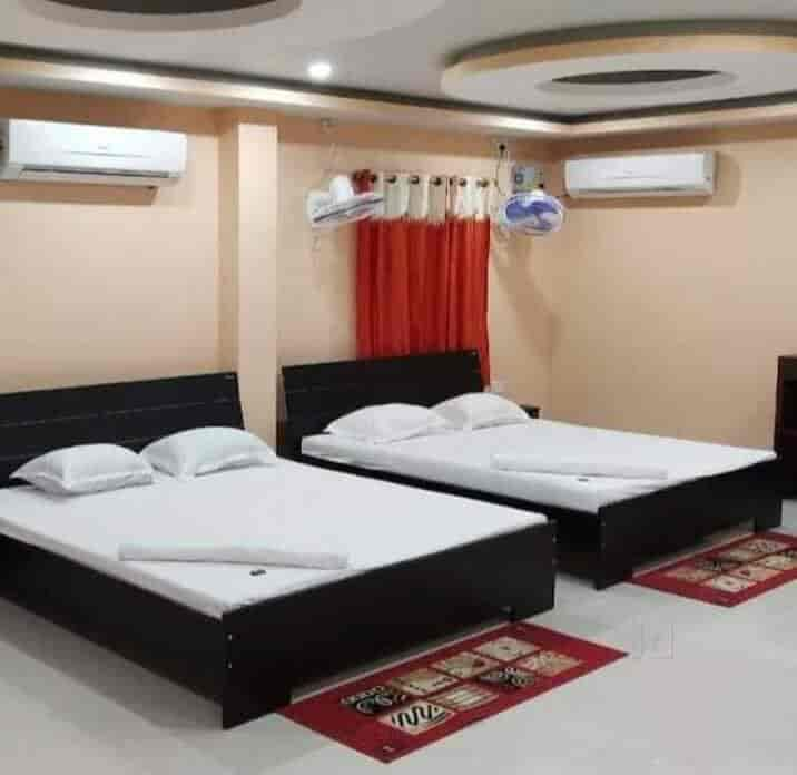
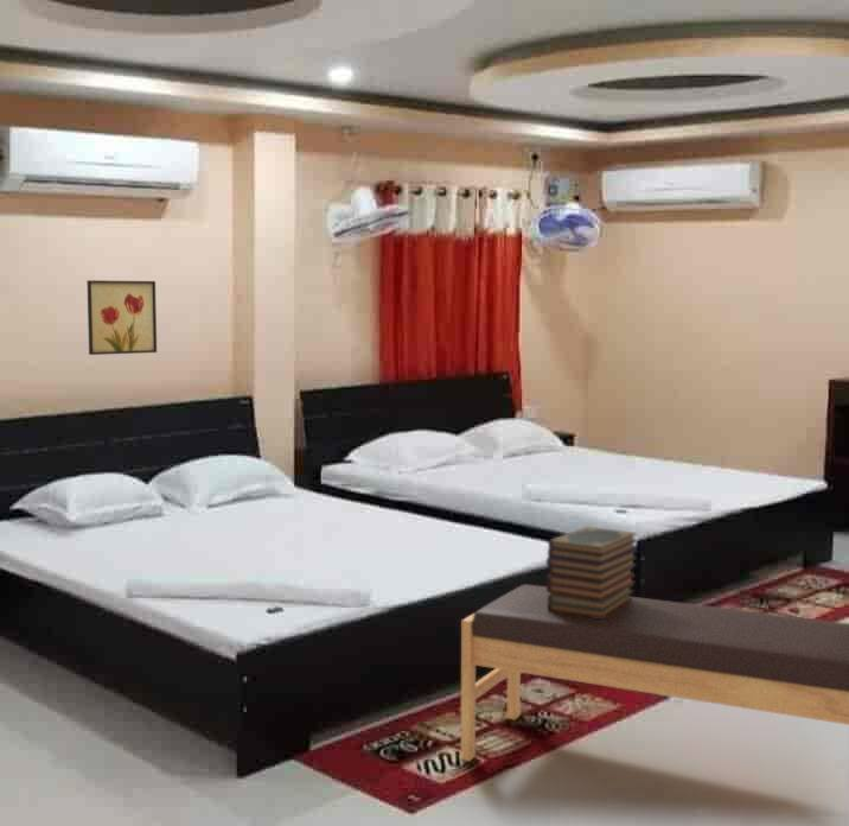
+ bench (672, 695)
+ wall art (121, 317)
+ book stack (592, 570)
